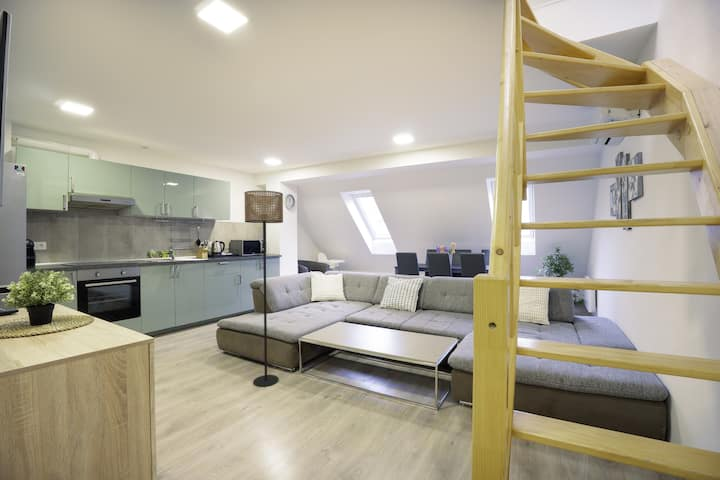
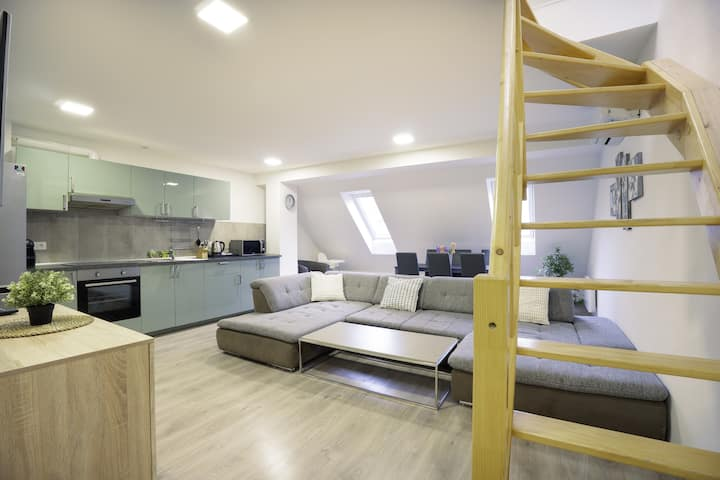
- floor lamp (264, 287)
